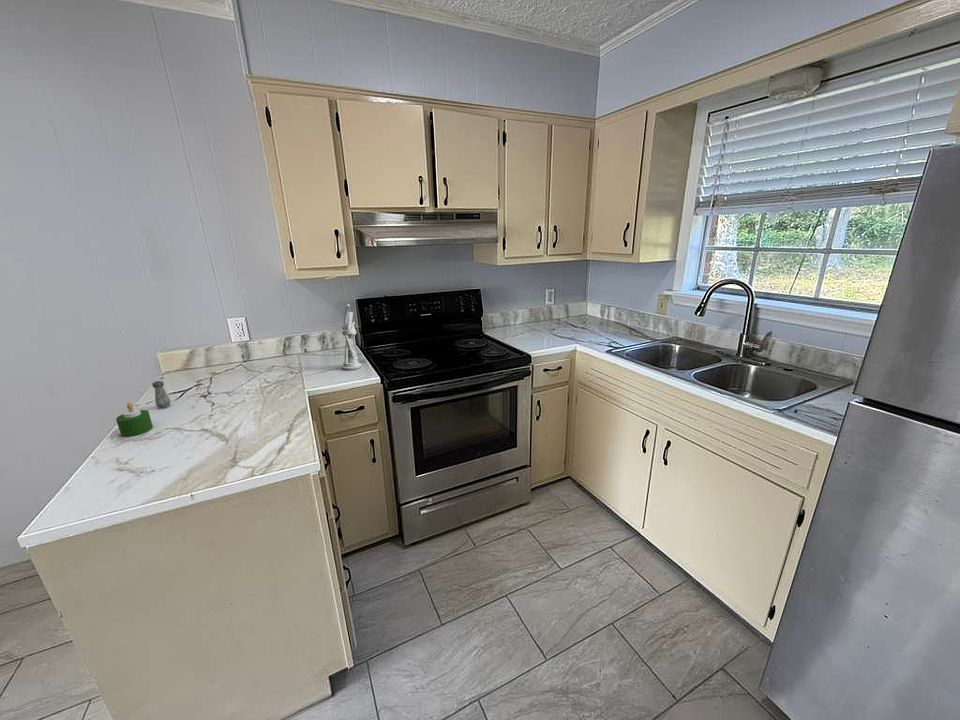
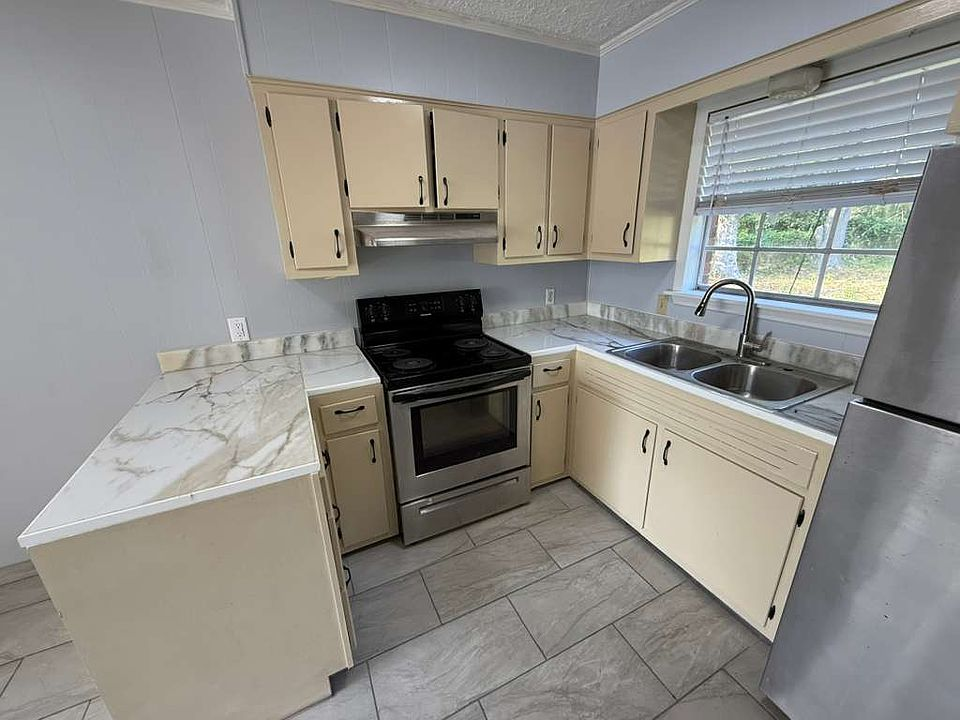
- utensil holder (348, 336)
- candle (132, 416)
- salt shaker (160, 394)
